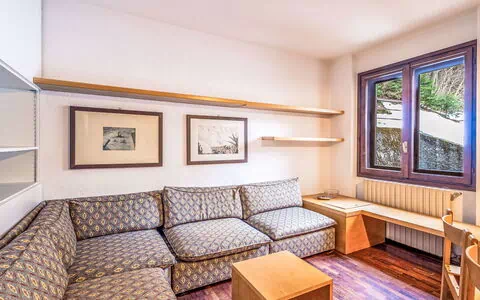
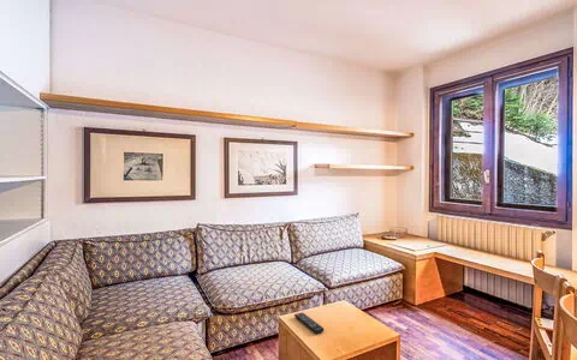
+ remote control (308, 322)
